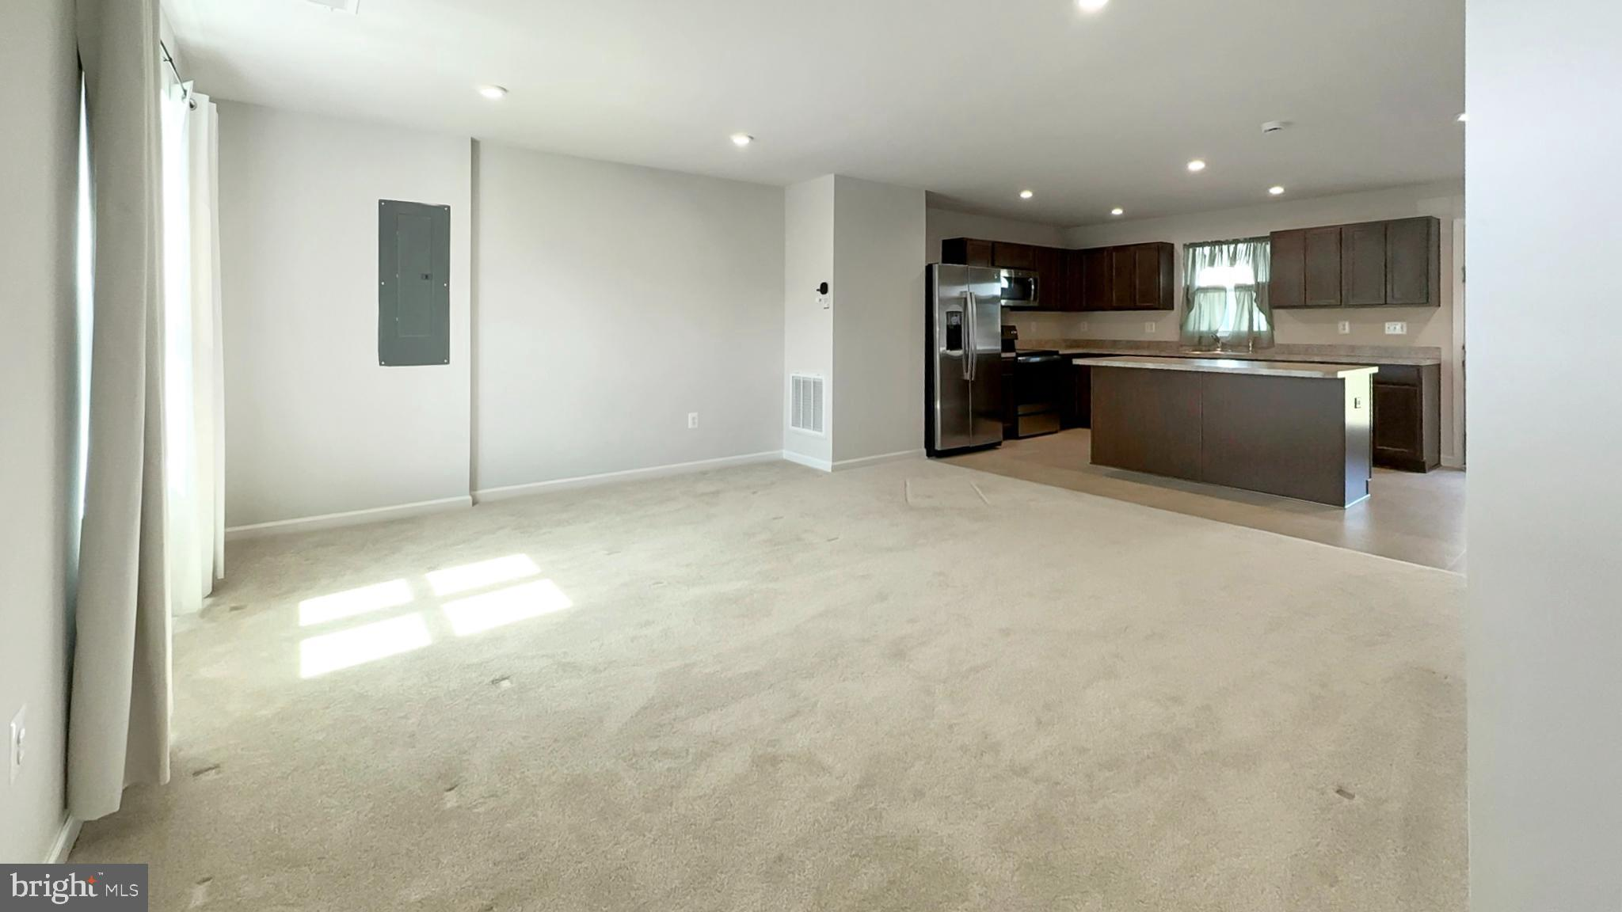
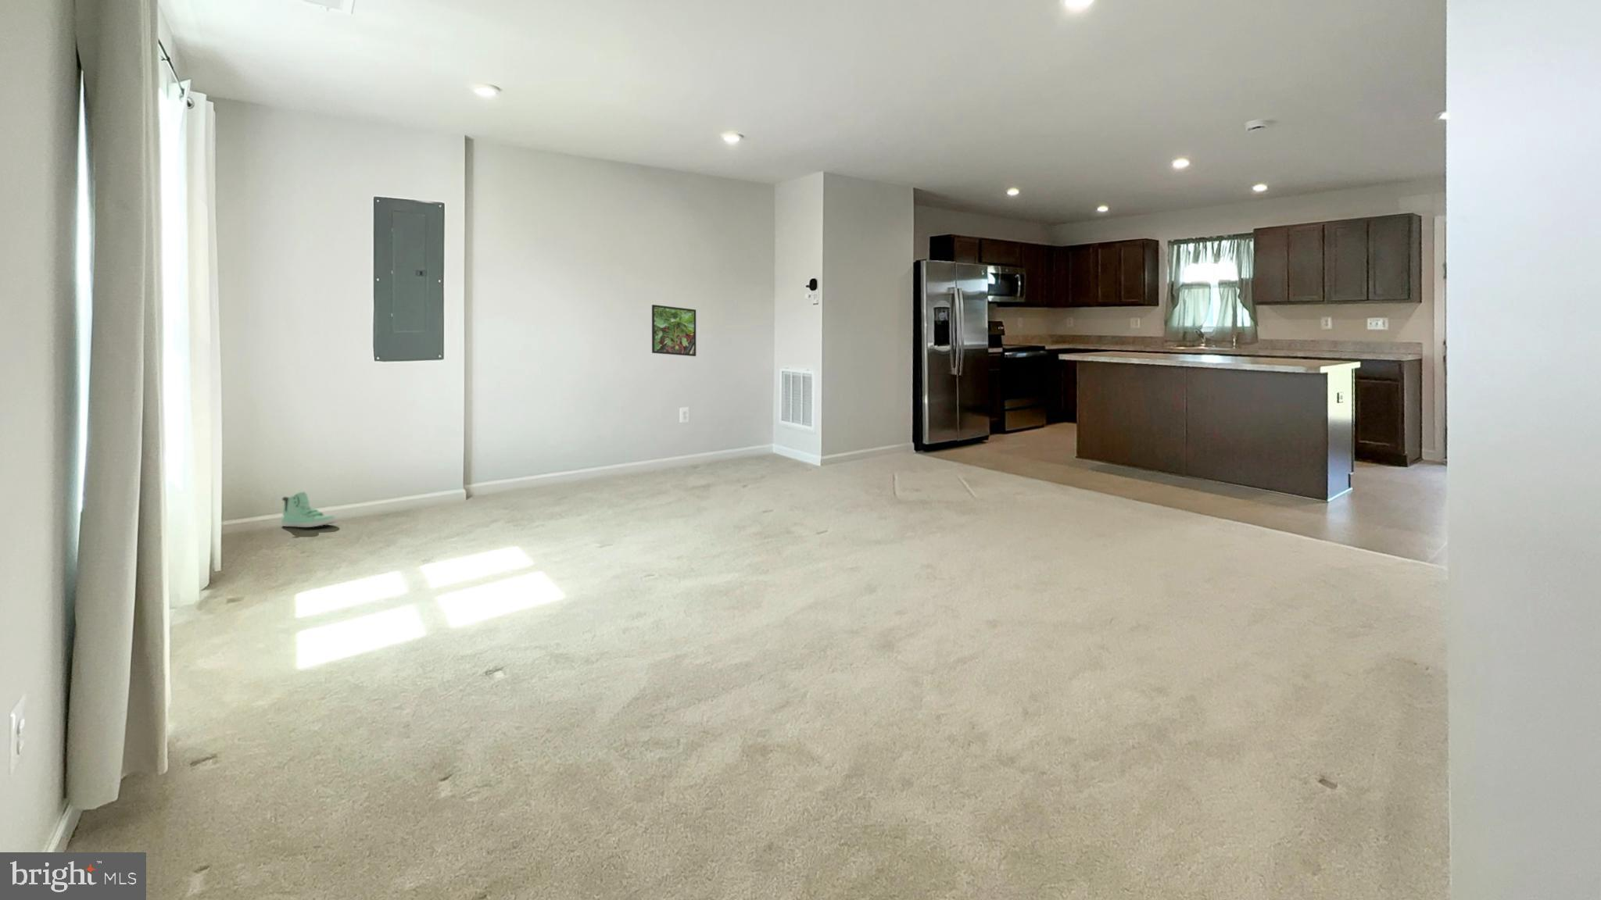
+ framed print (674, 331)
+ sneaker (309, 509)
